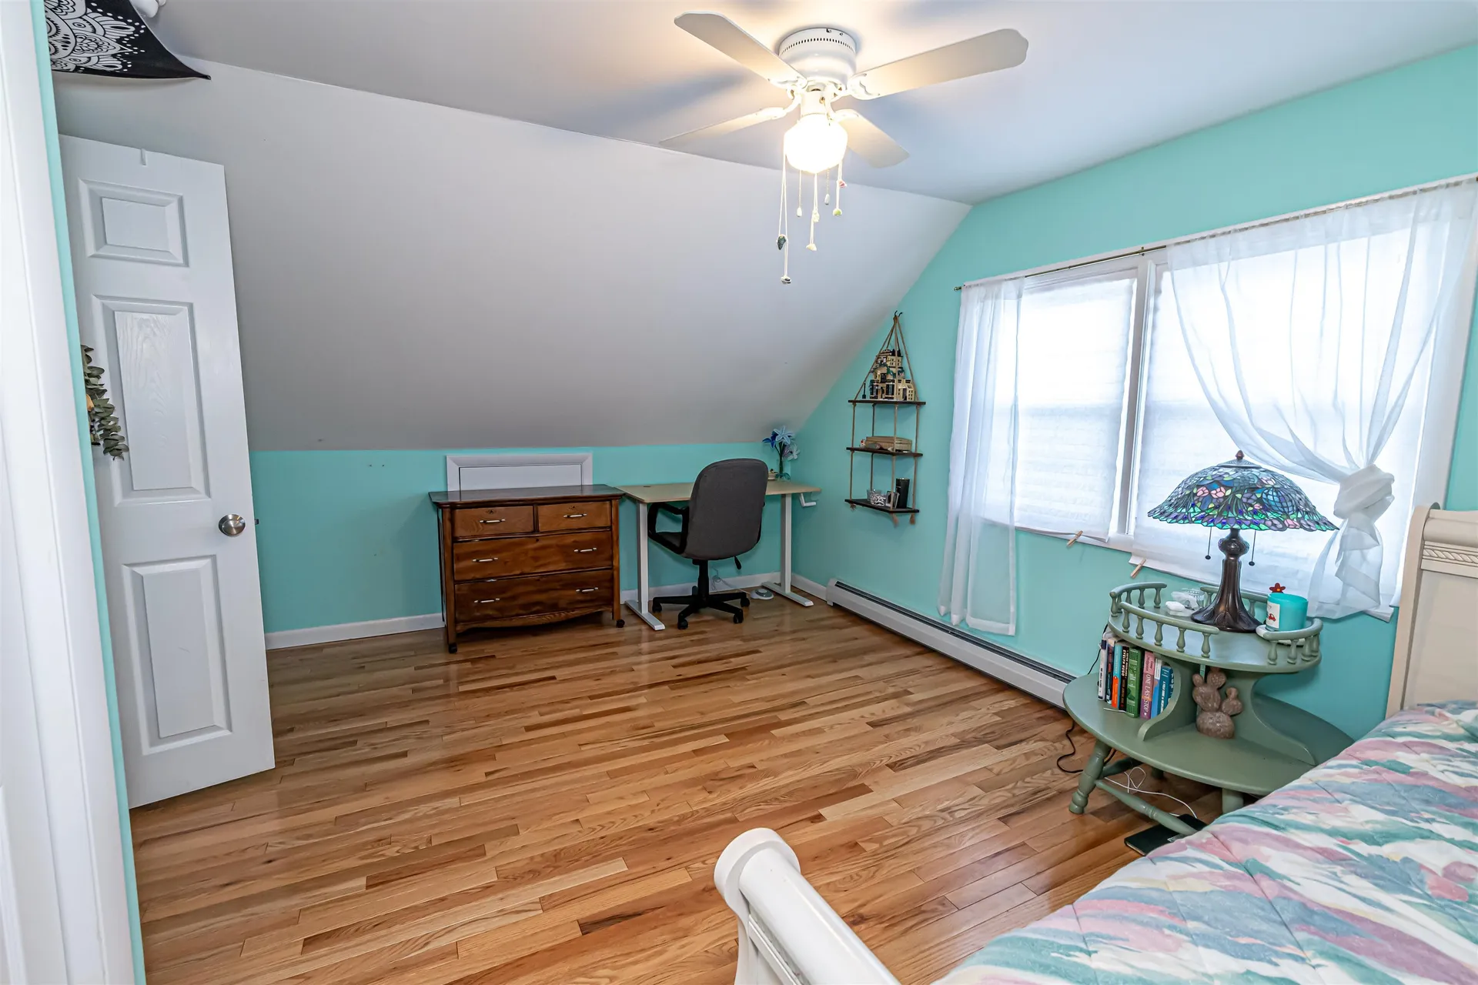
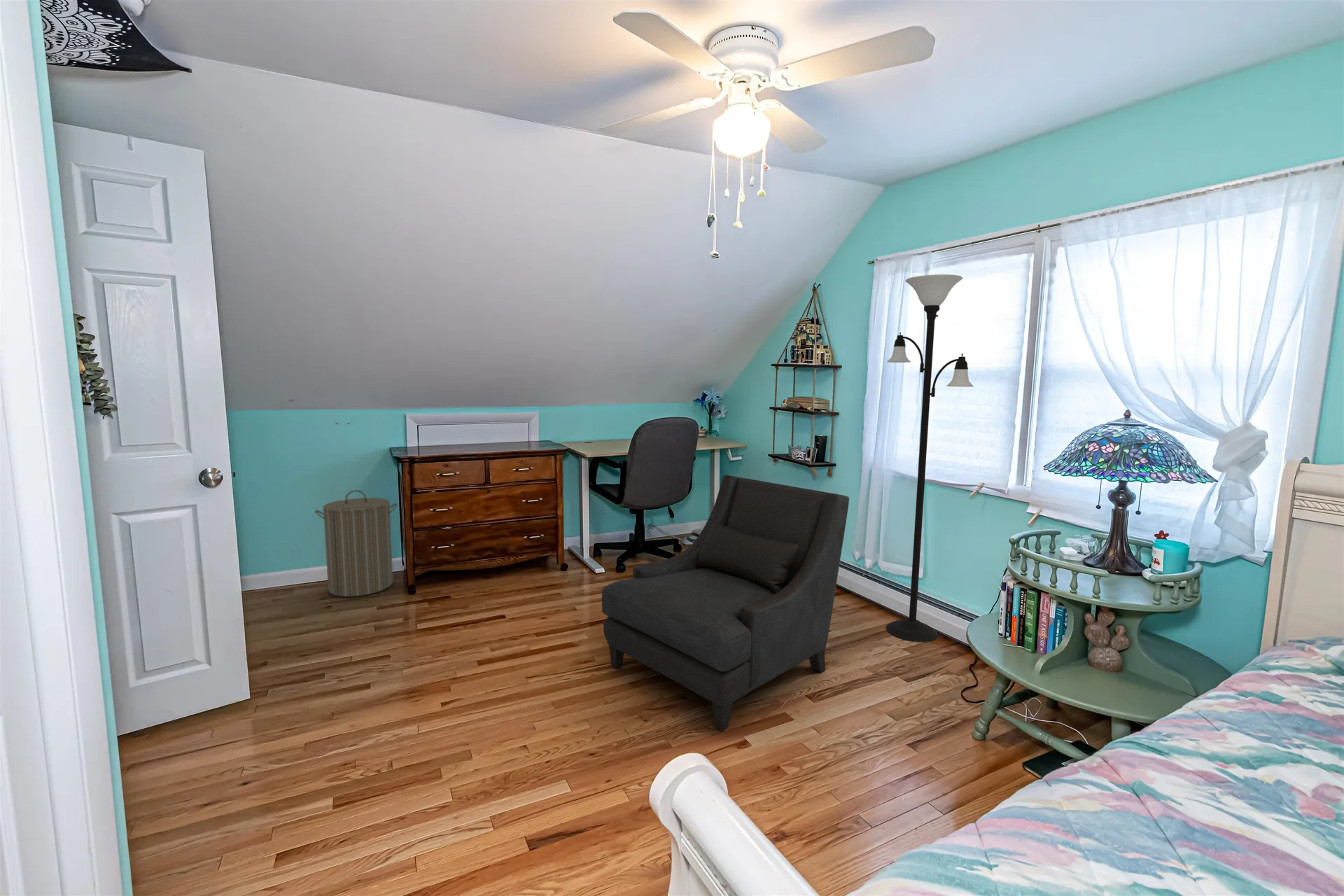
+ laundry hamper (358, 538)
+ armchair (727, 580)
+ floor lamp (922, 461)
